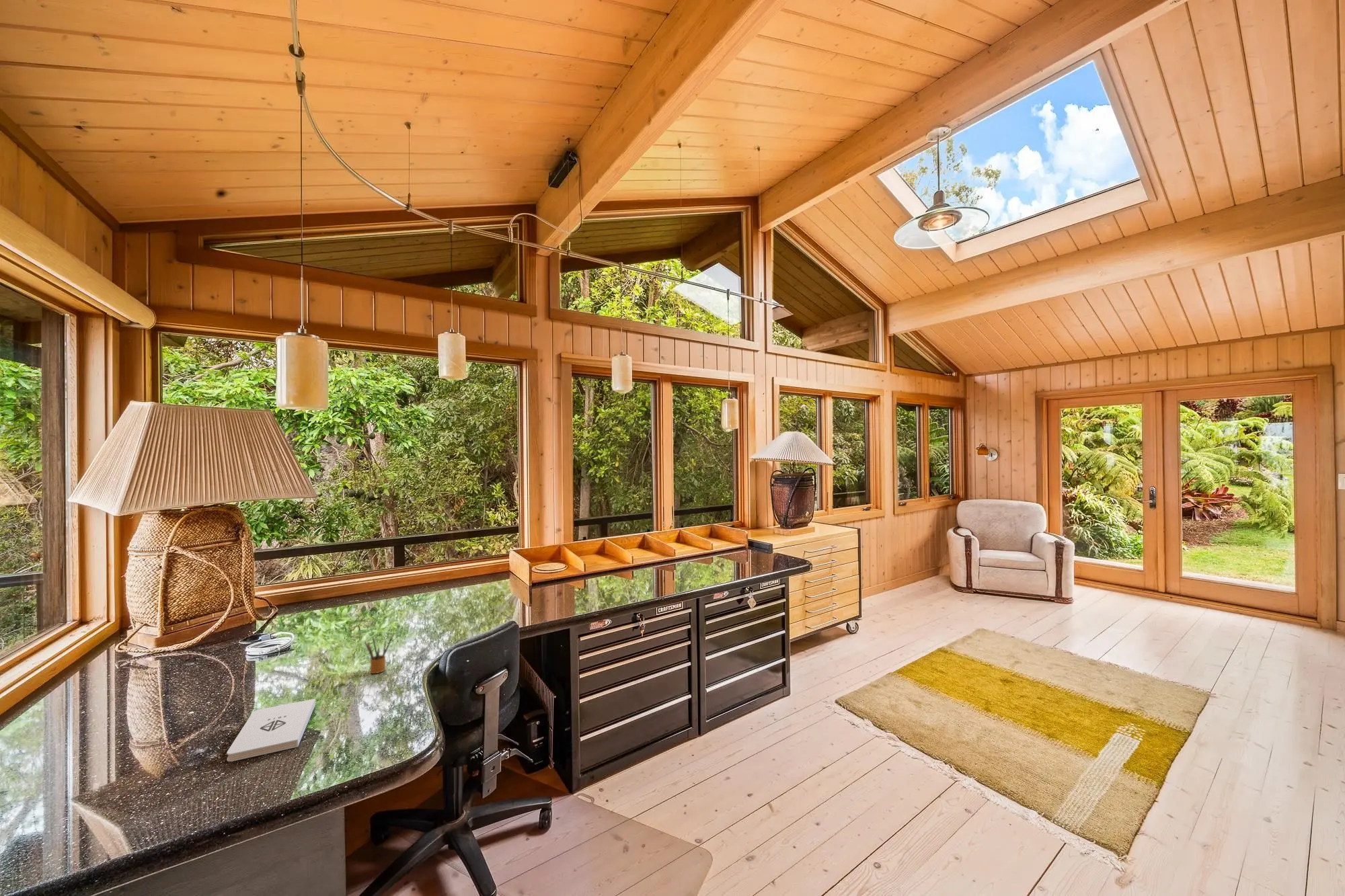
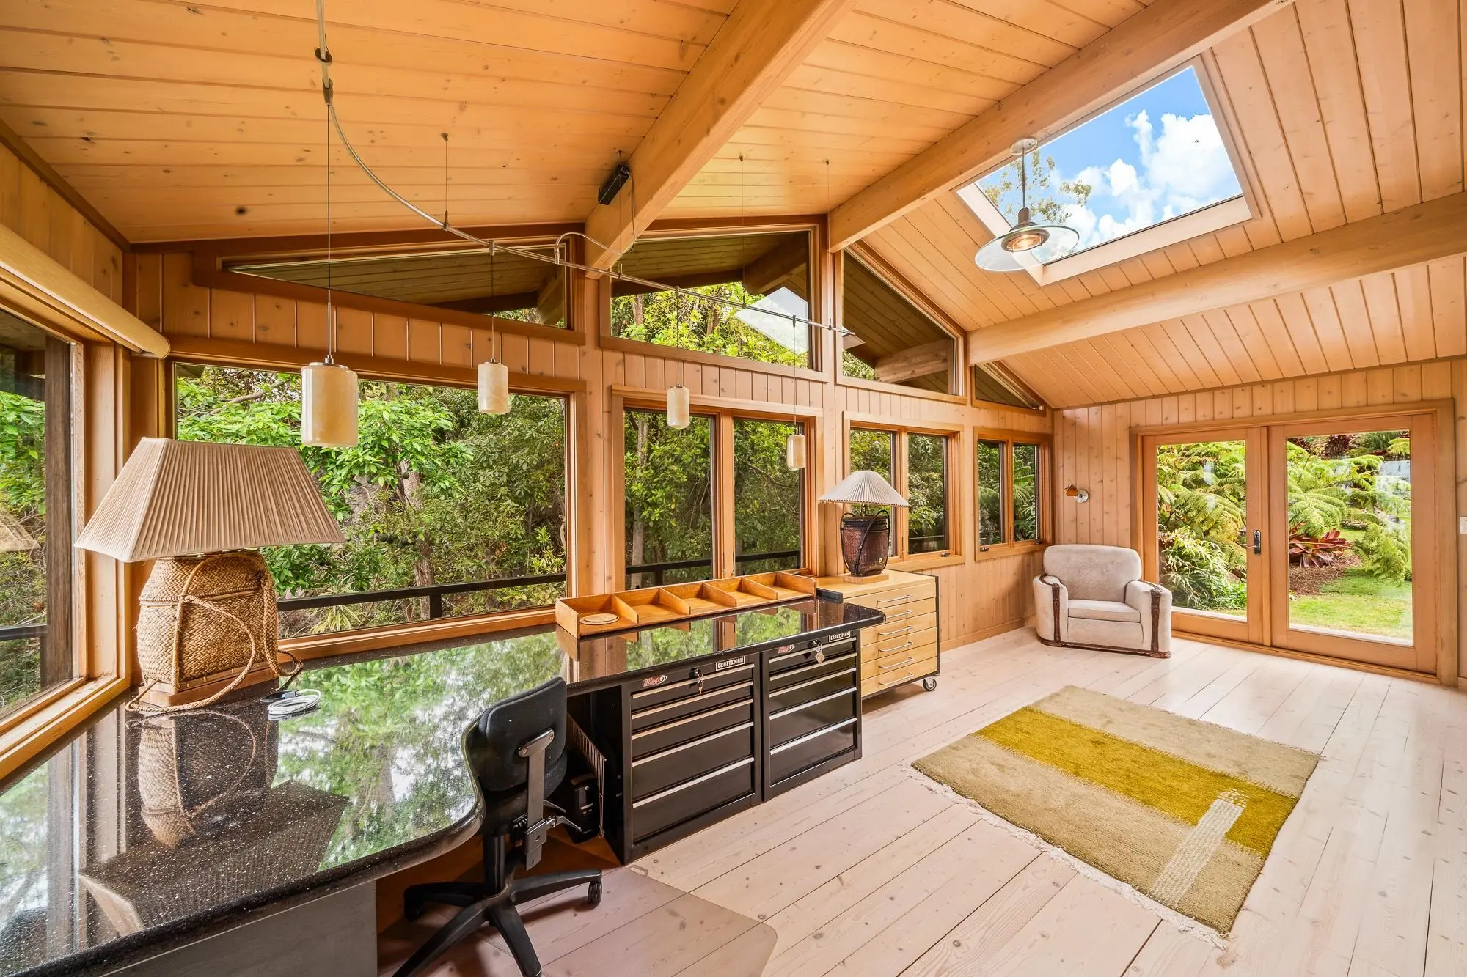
- pencil box (379, 654)
- notepad (274, 727)
